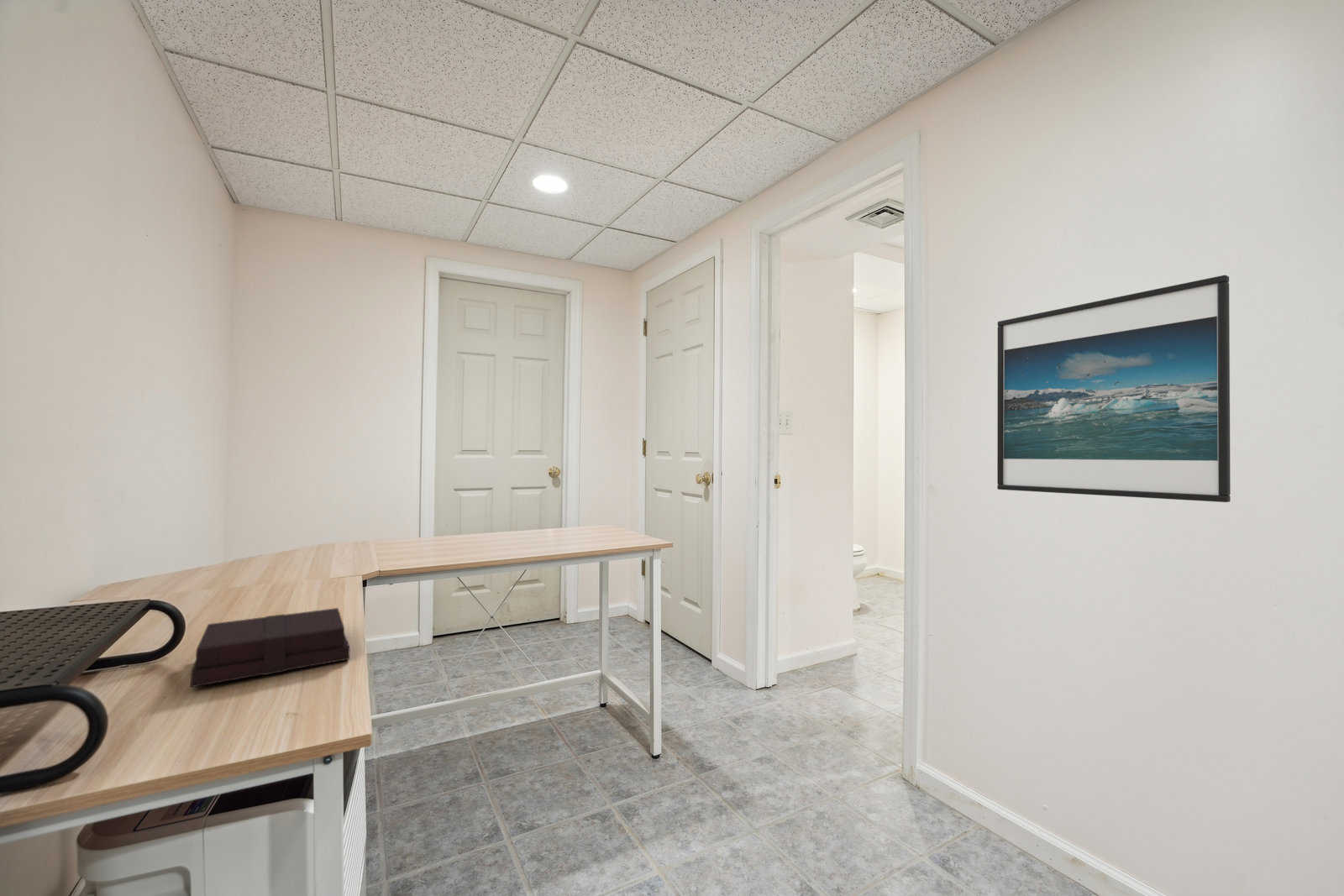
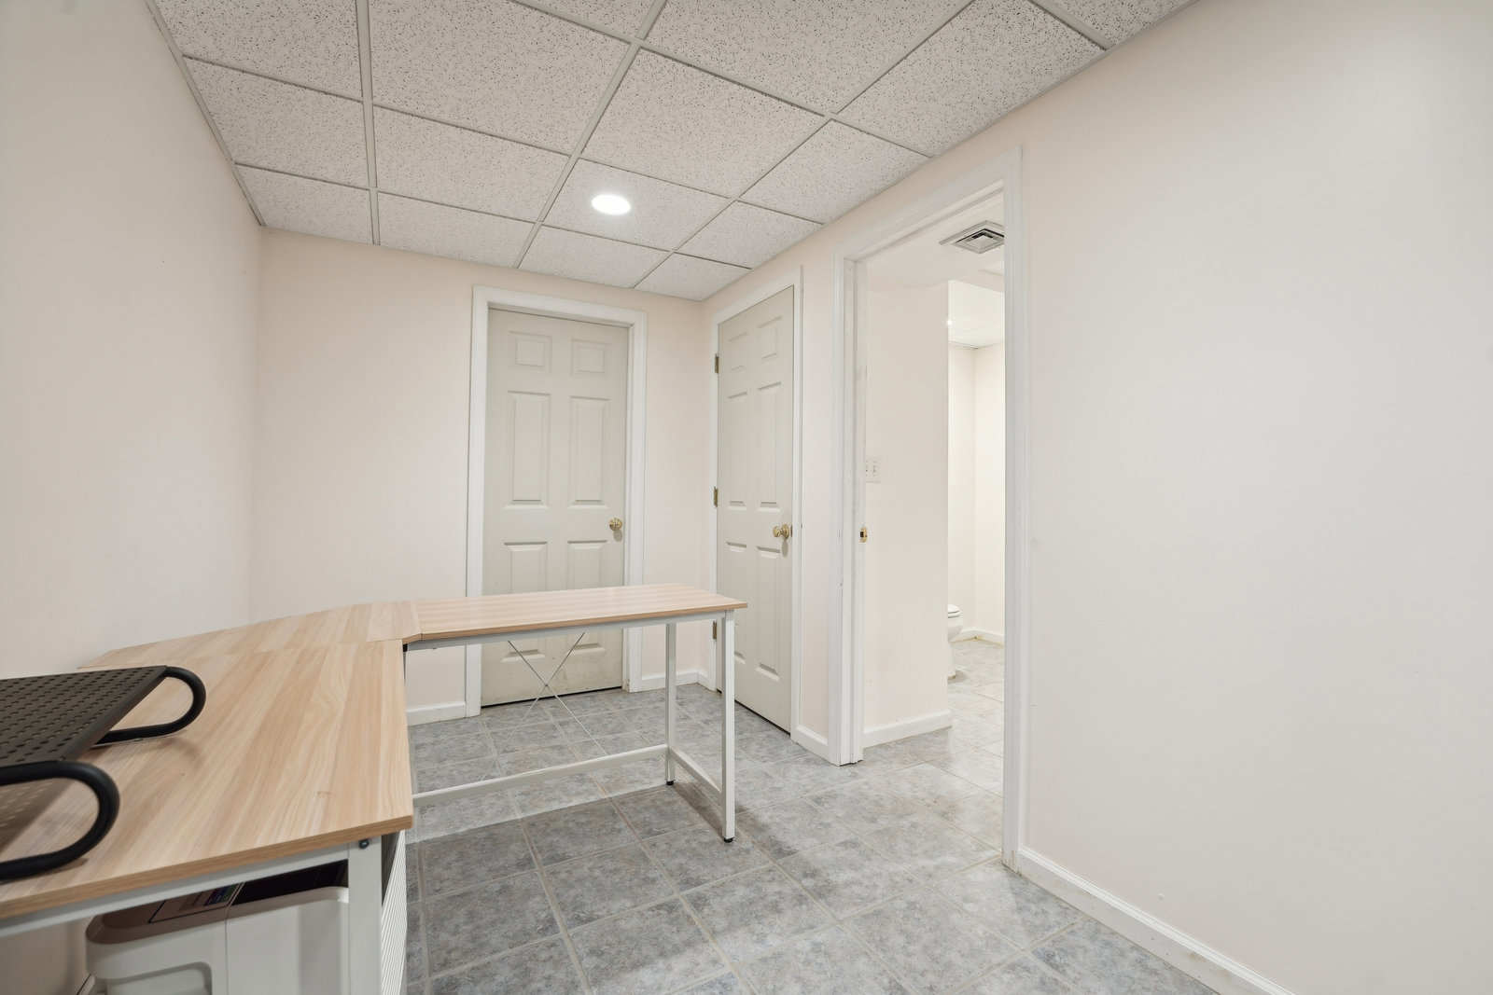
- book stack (275, 642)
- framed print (1096, 398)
